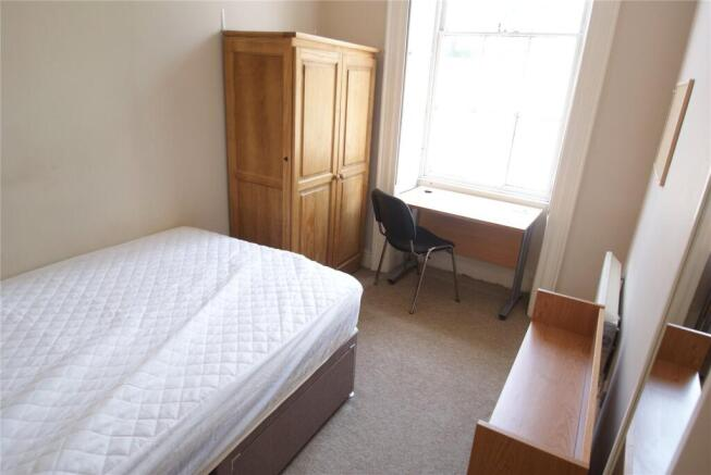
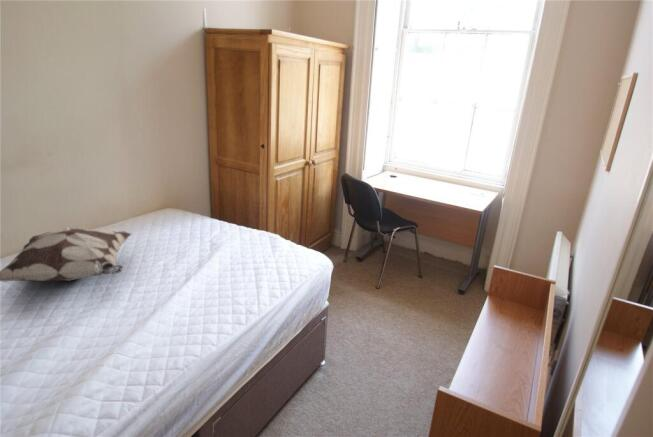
+ decorative pillow (72, 254)
